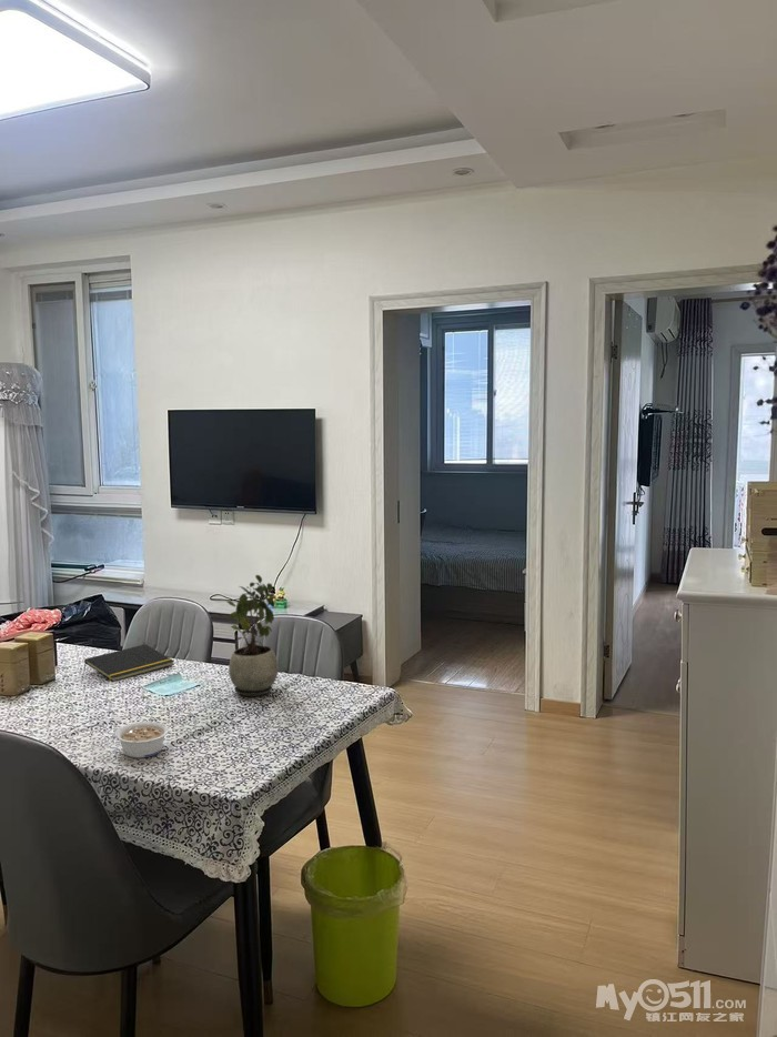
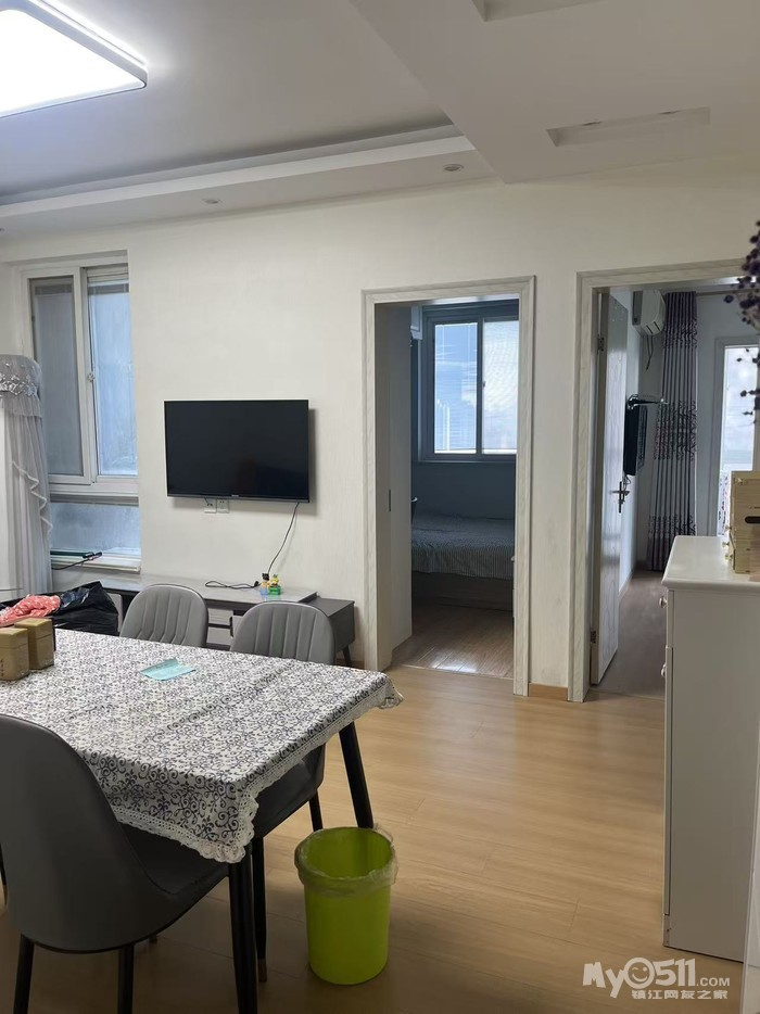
- notepad (130, 662)
- legume (143, 739)
- potted plant (249, 632)
